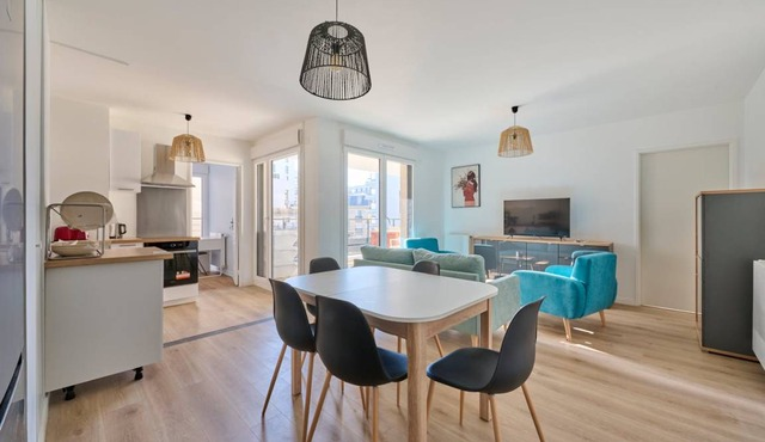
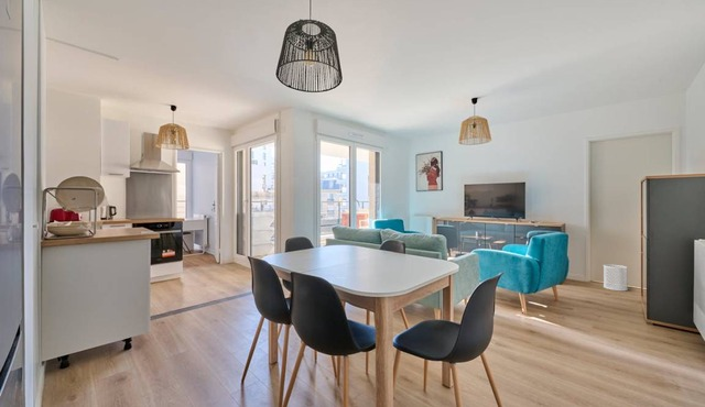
+ wastebasket (615, 277)
